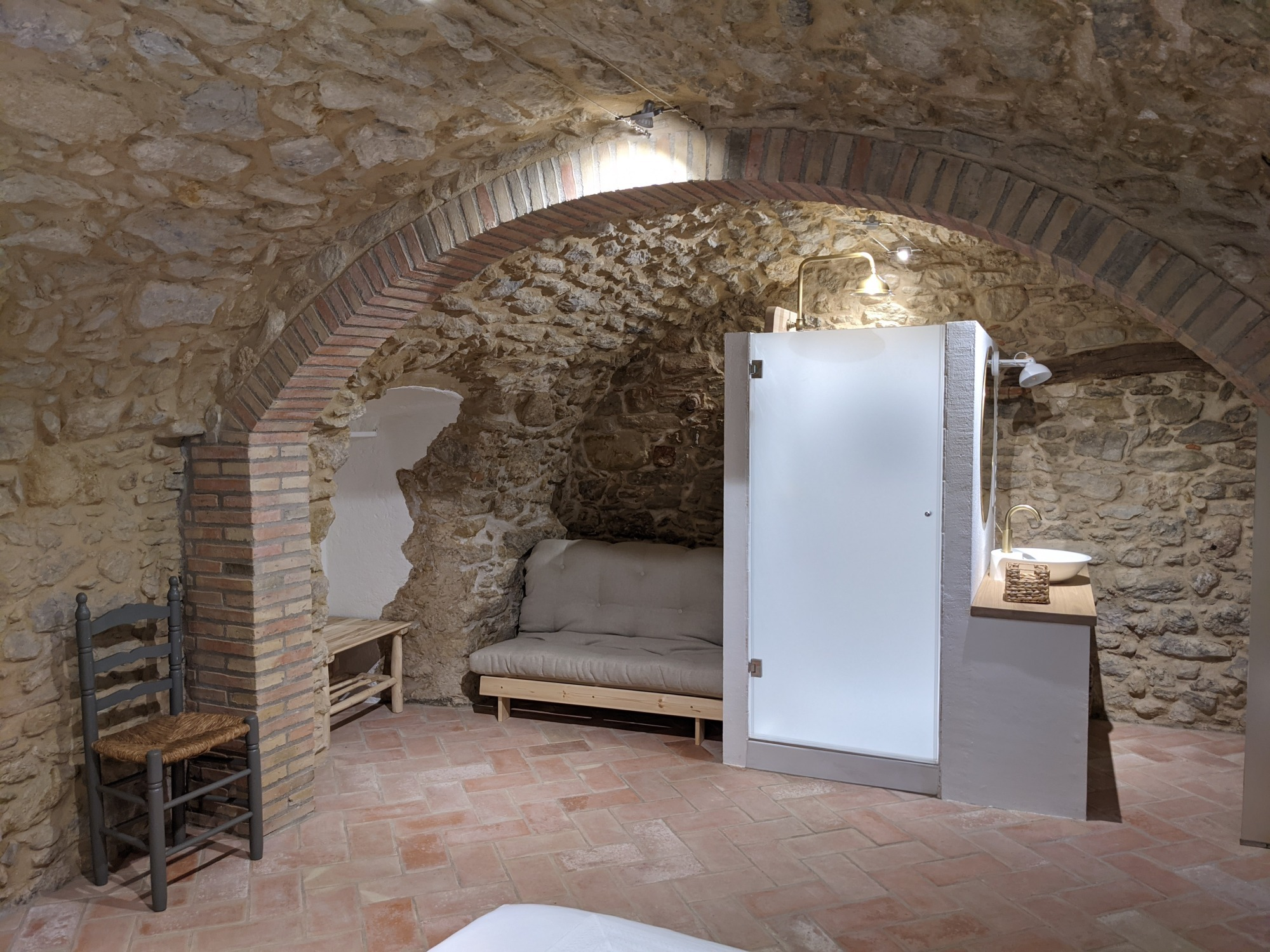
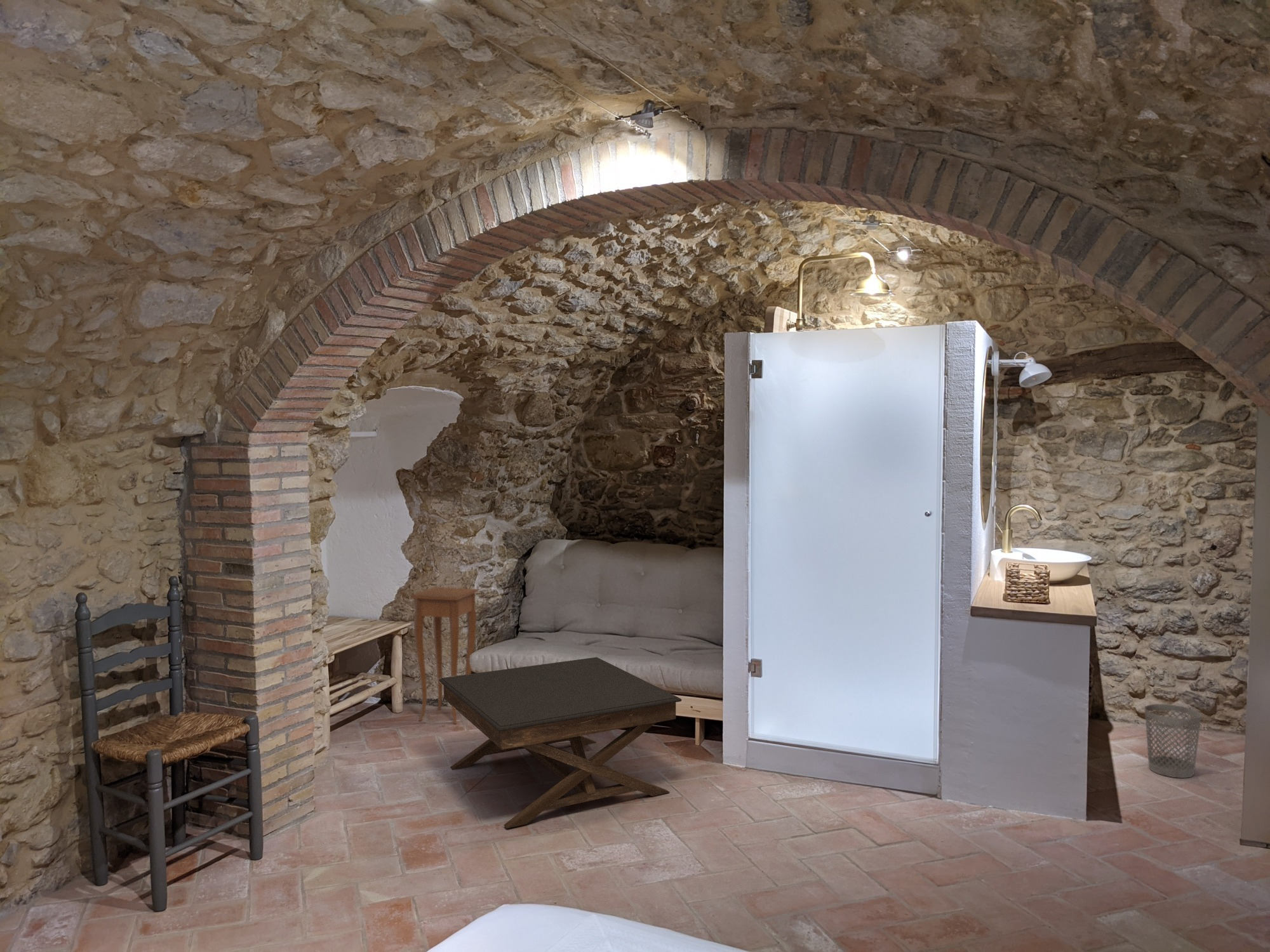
+ side table (441, 654)
+ wastebasket (1172, 741)
+ coffee table (555, 733)
